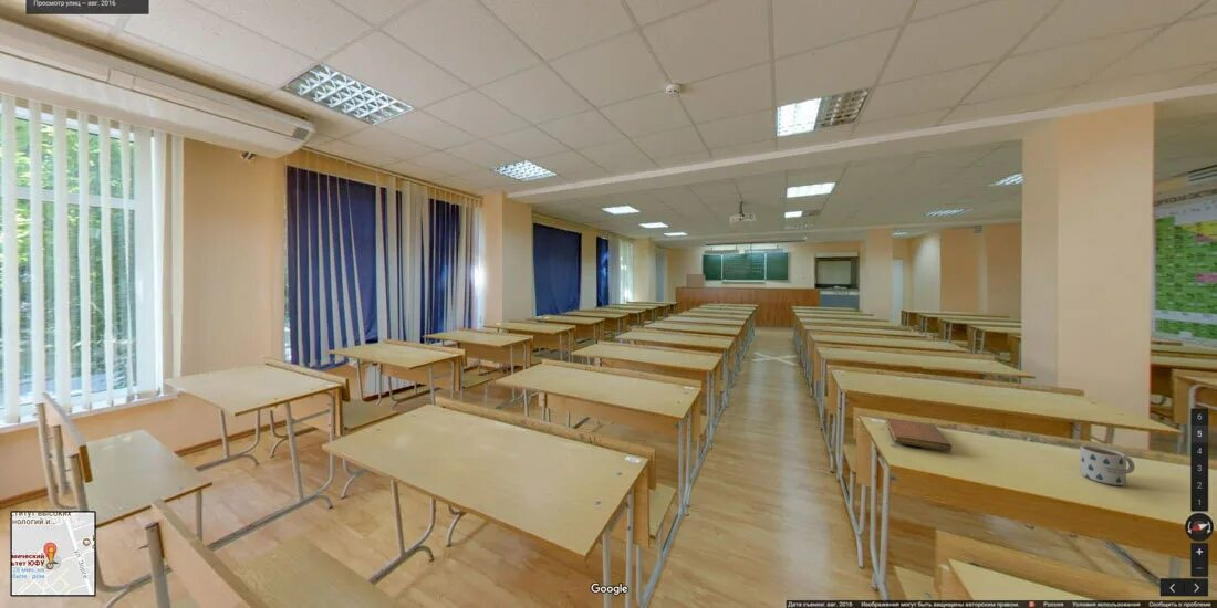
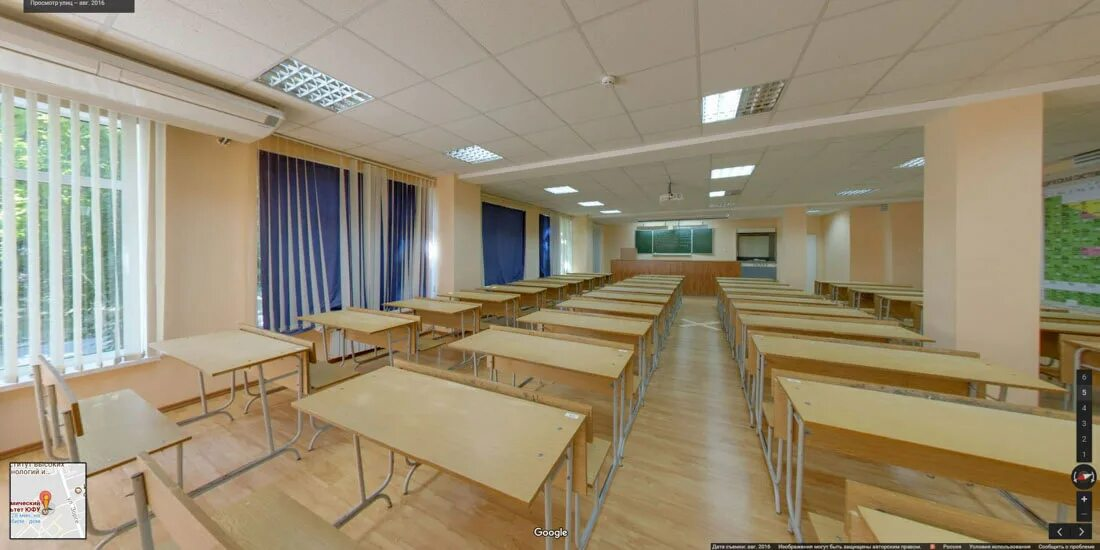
- mug (1109, 465)
- notebook (915, 432)
